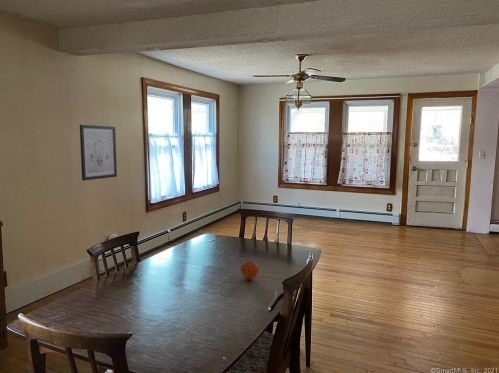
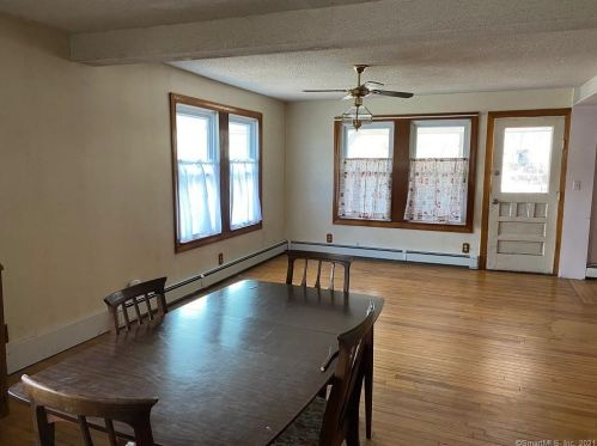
- fruit (249, 269)
- wall art (99, 152)
